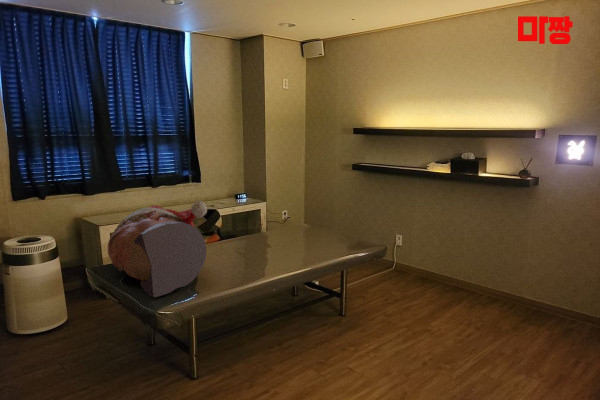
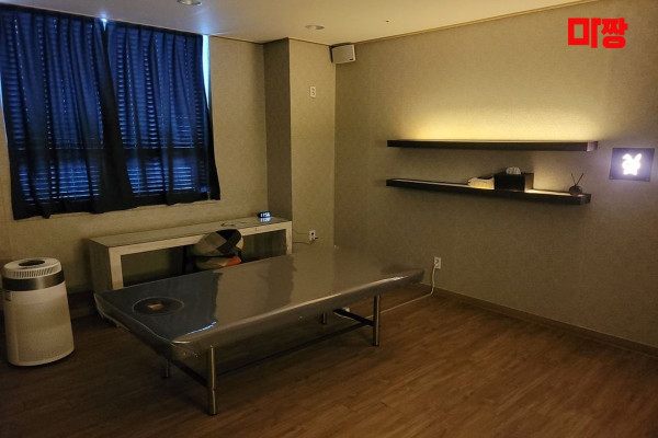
- bust sculpture (158, 239)
